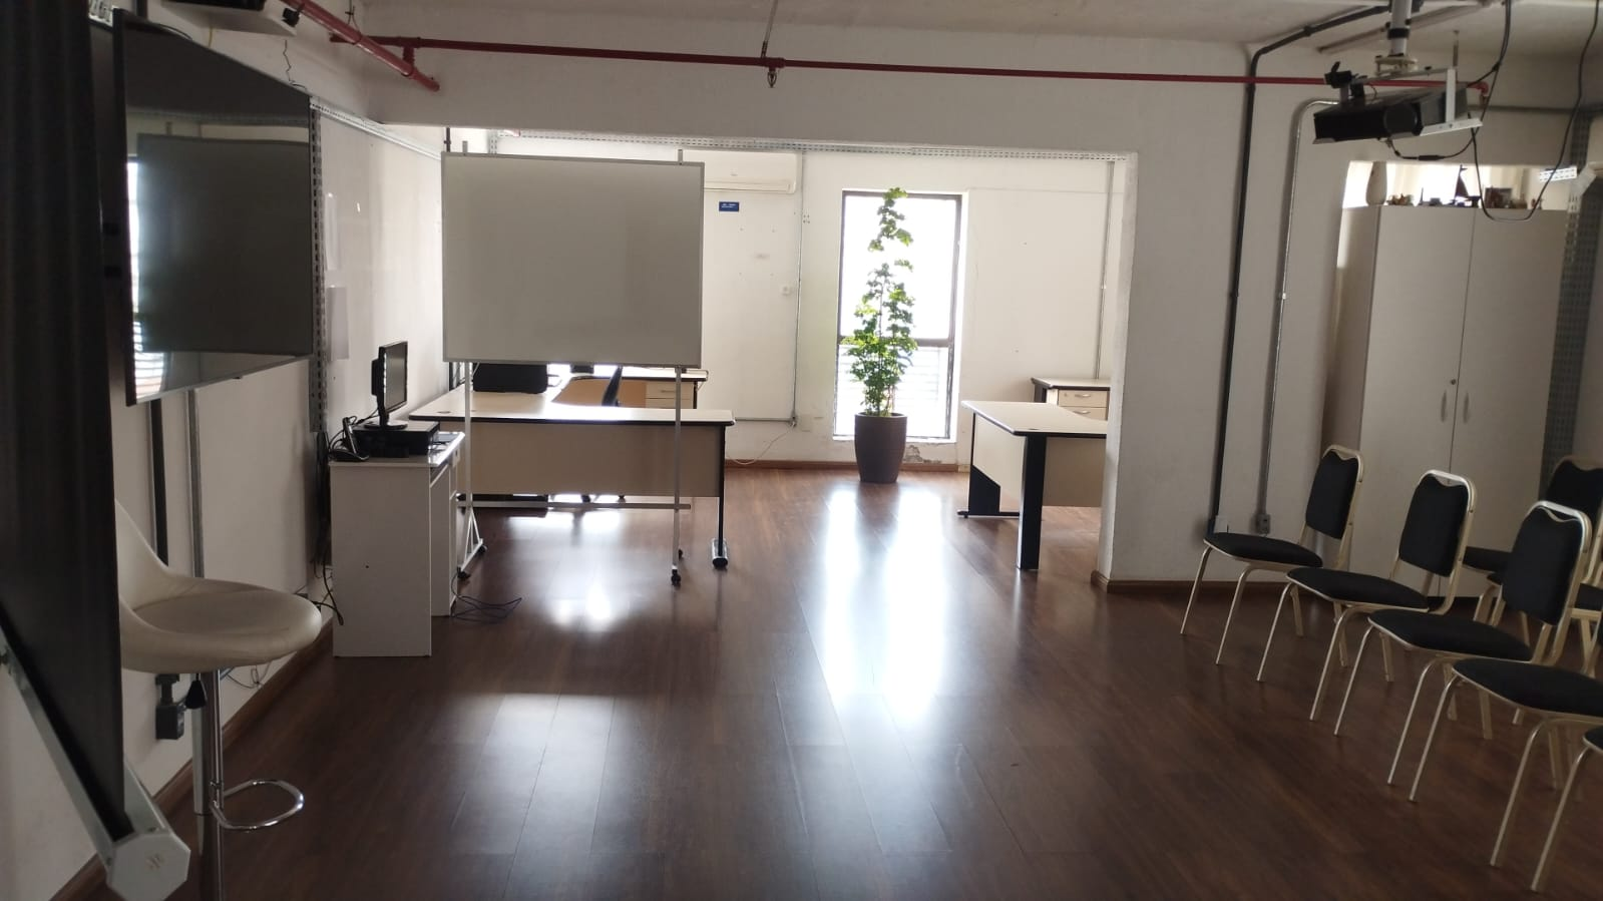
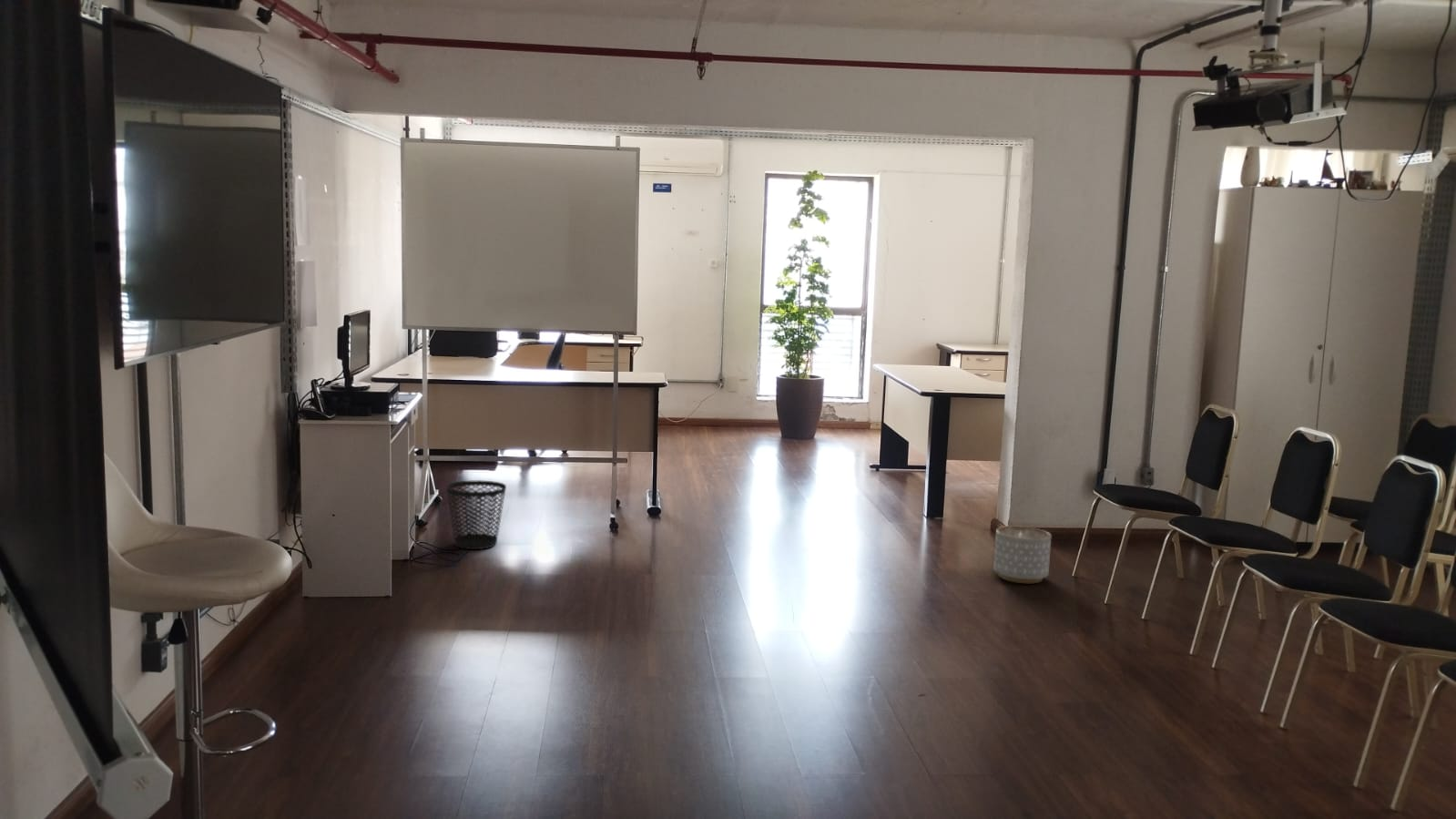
+ planter (1022, 555)
+ wastebasket (475, 515)
